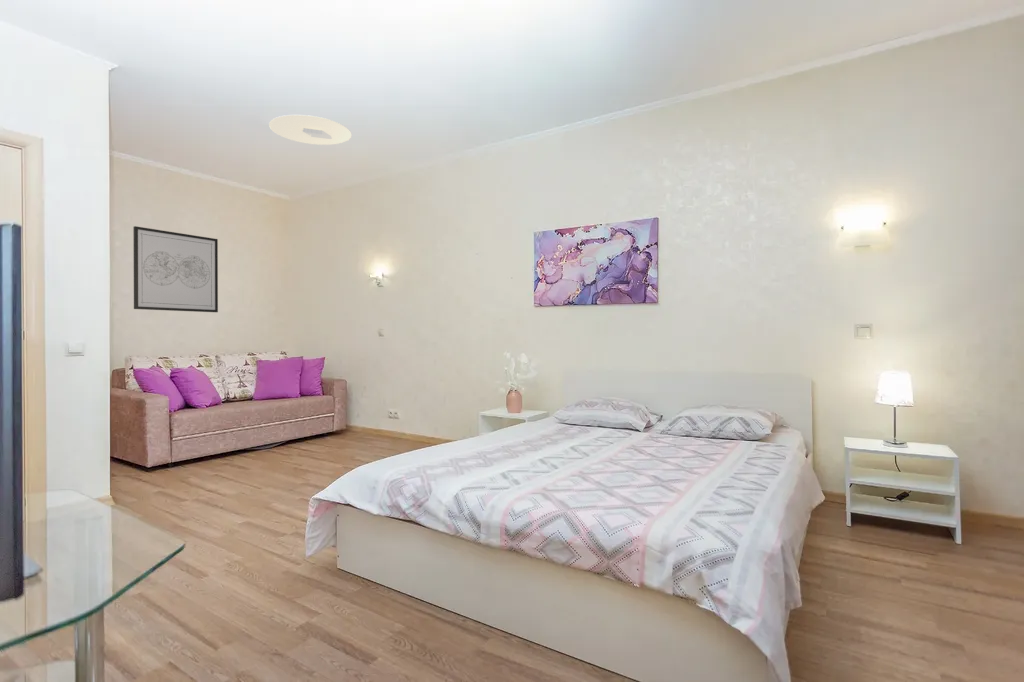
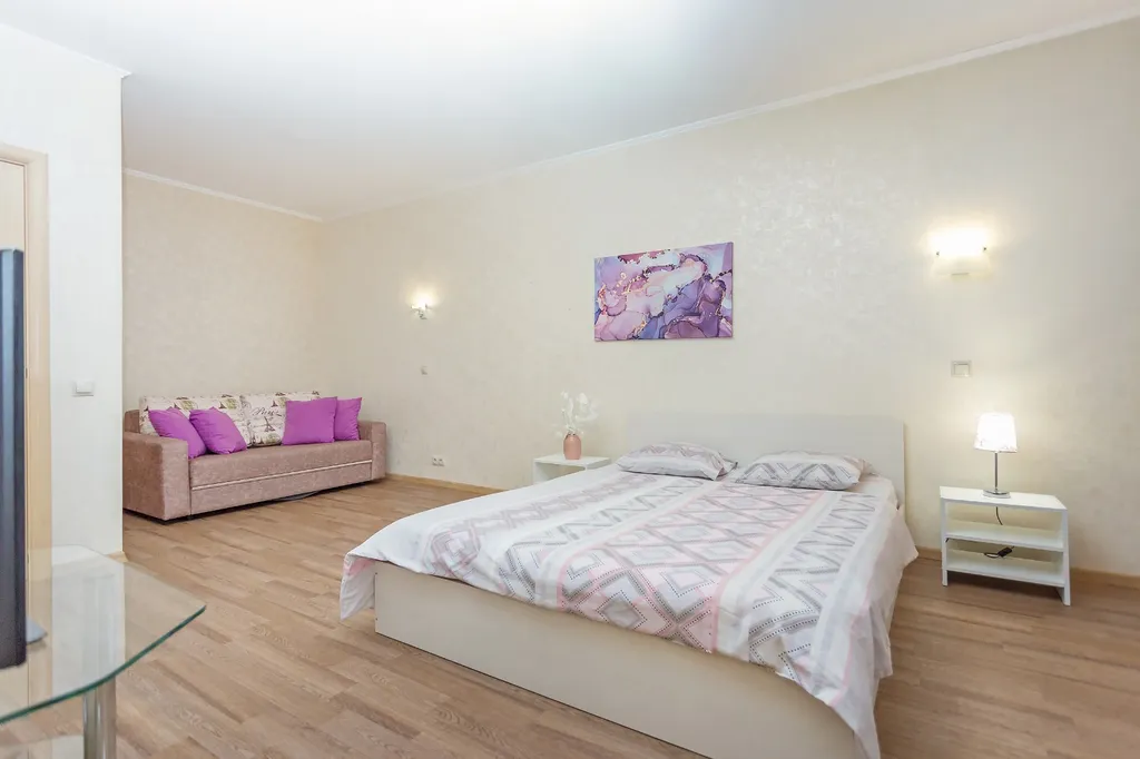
- wall art (178, 272)
- ceiling light (311, 127)
